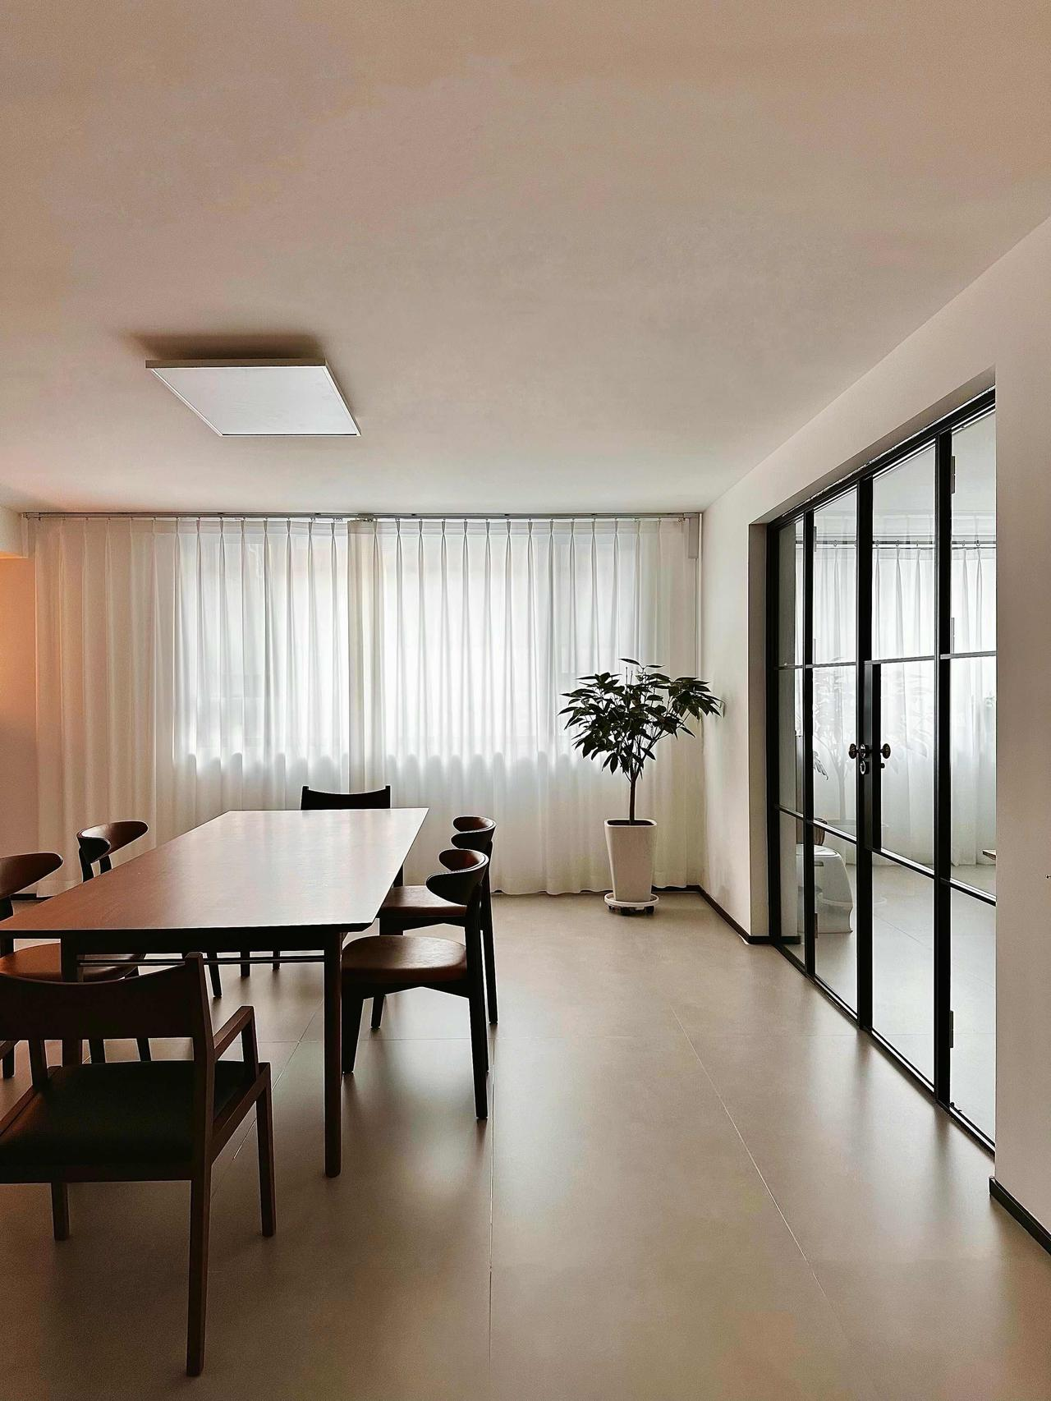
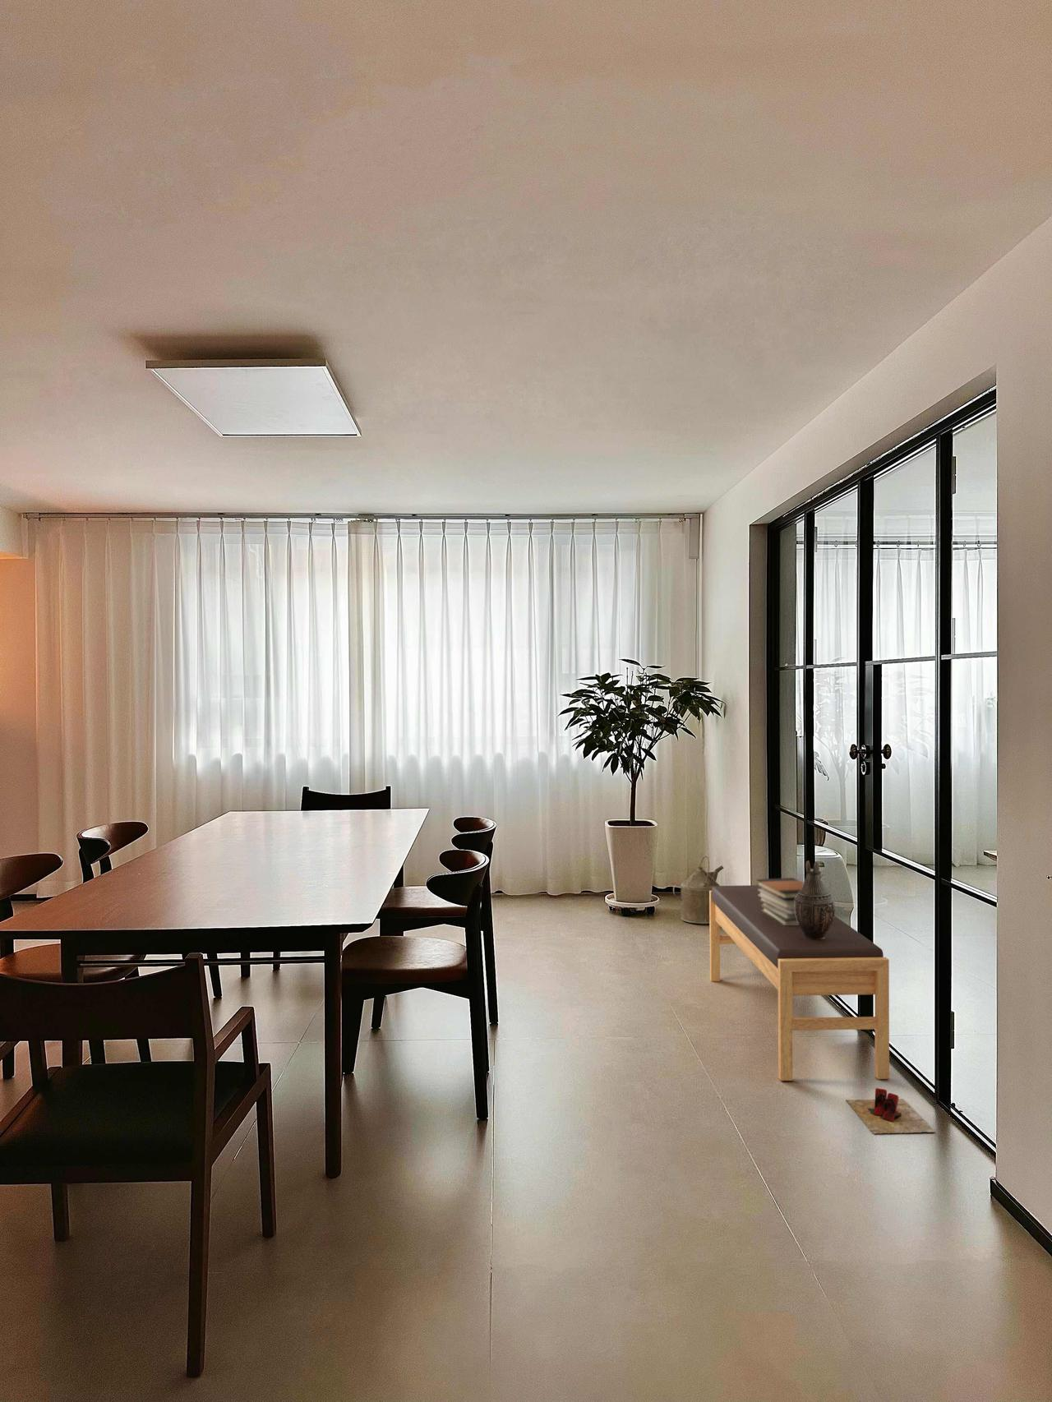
+ slippers (888, 1105)
+ book stack (789, 900)
+ decorative vase (813, 898)
+ bench (786, 967)
+ watering can (697, 887)
